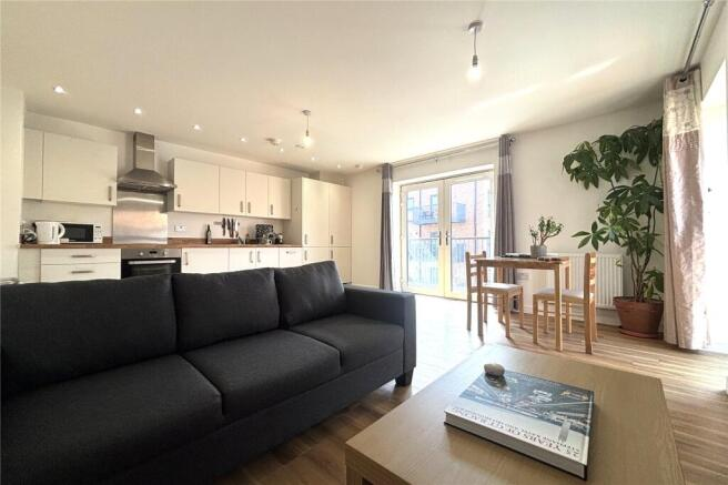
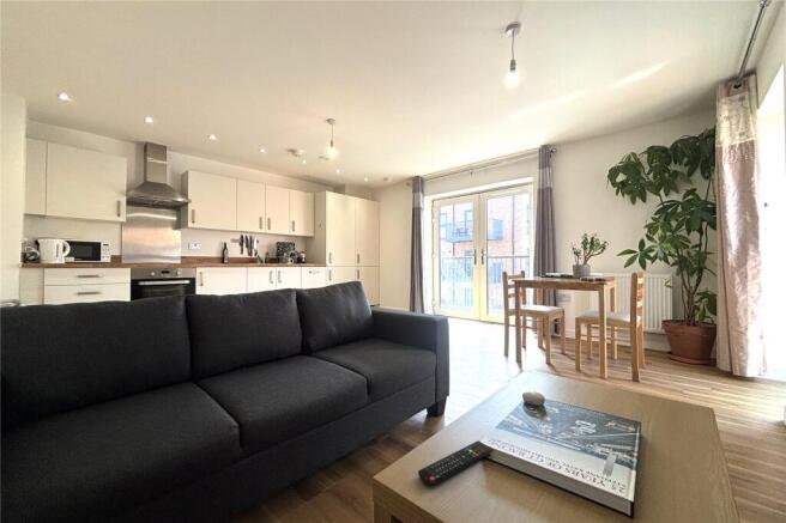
+ remote control (457, 462)
